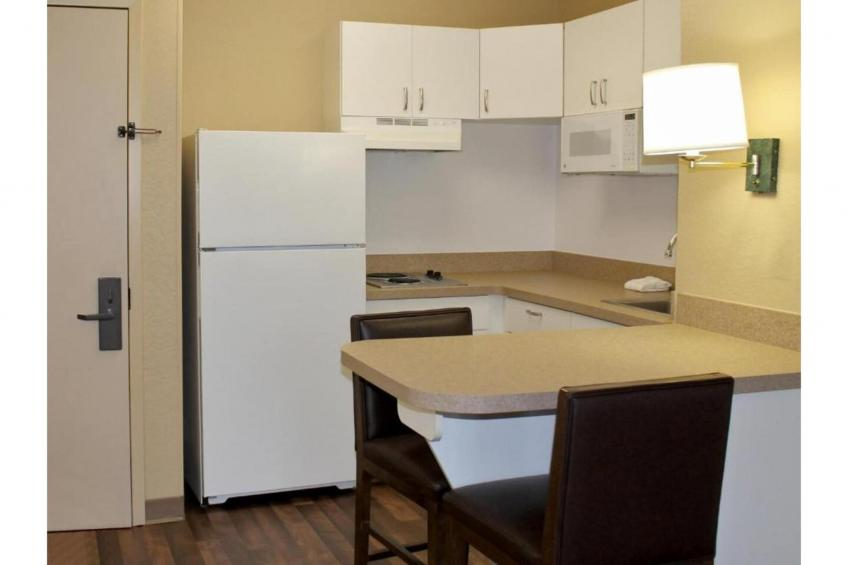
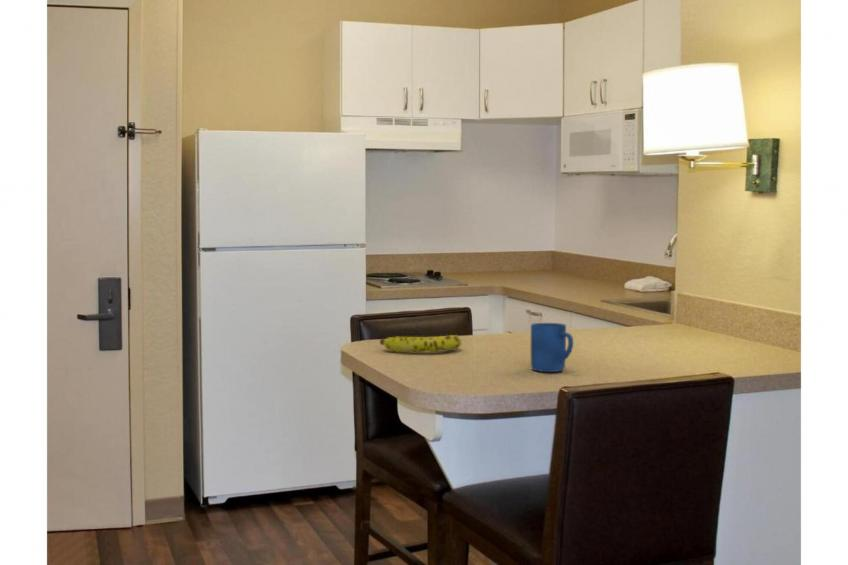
+ fruit (421, 342)
+ mug (553, 348)
